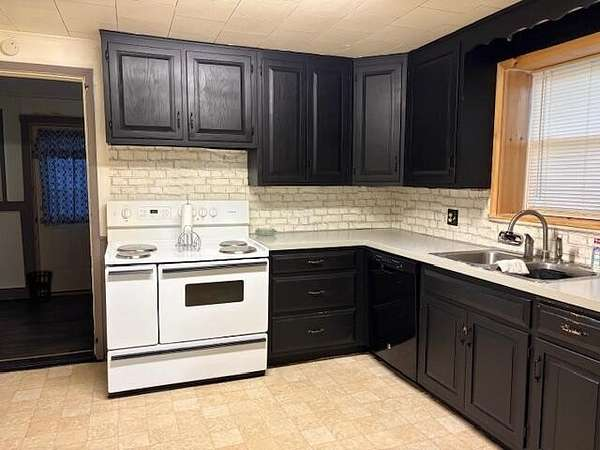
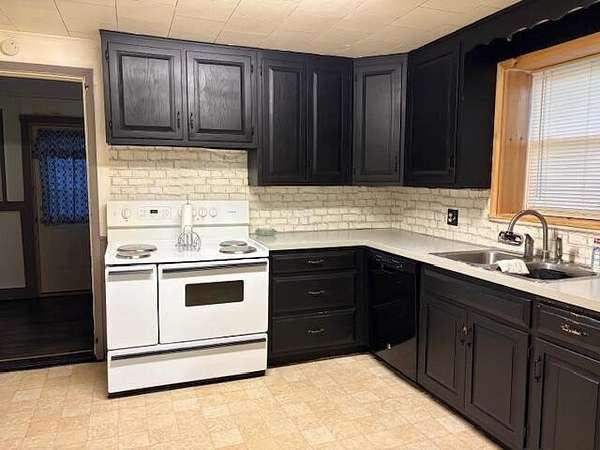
- wastebasket (40, 286)
